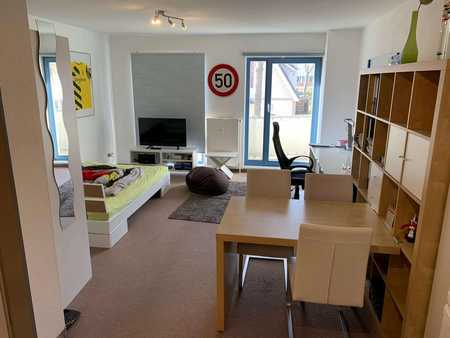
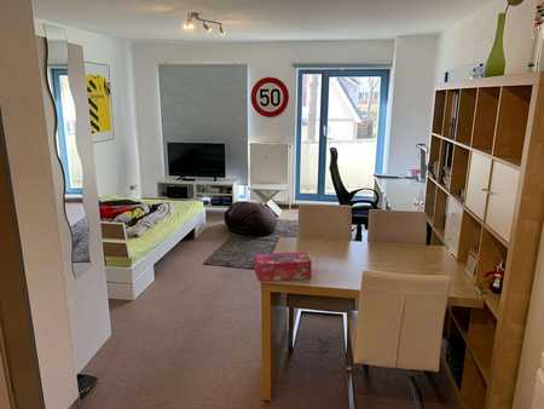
+ tissue box (282, 265)
